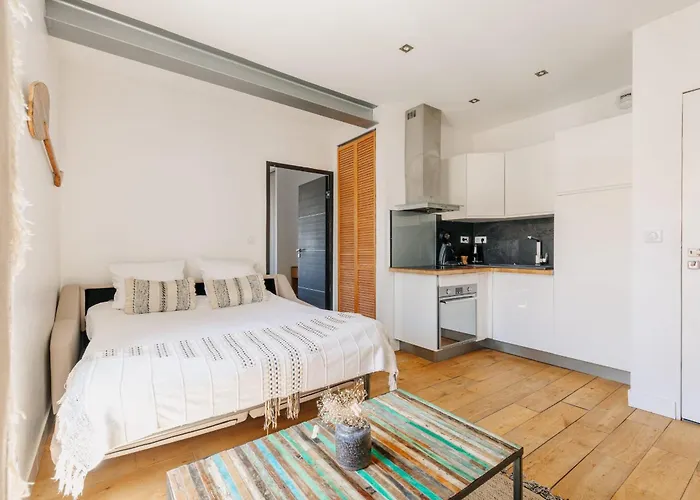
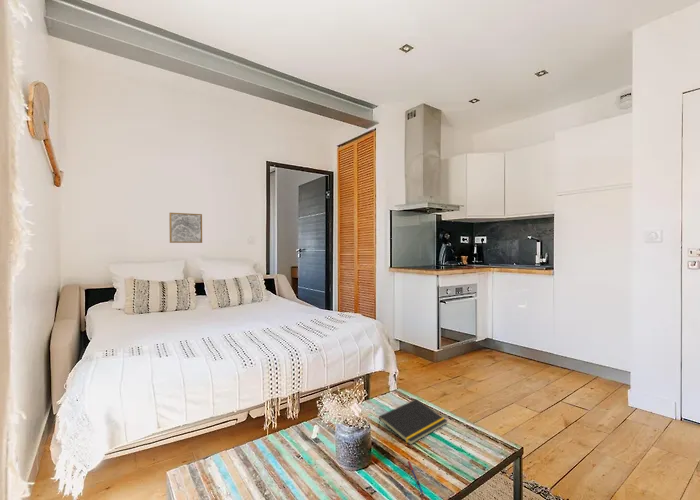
+ wall art (186, 228)
+ notepad (413, 419)
+ pen (415, 476)
